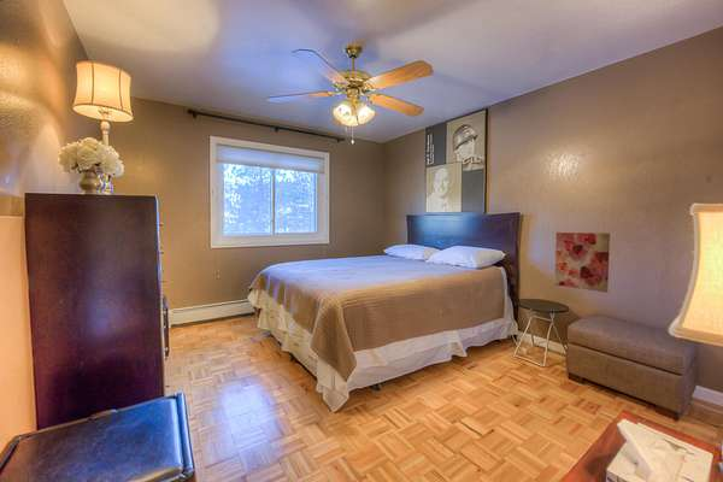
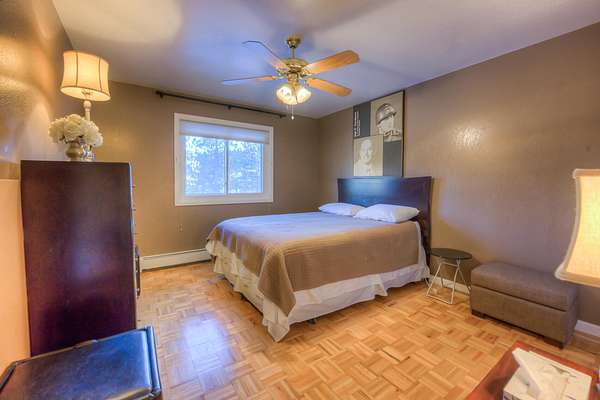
- wall art (580, 260)
